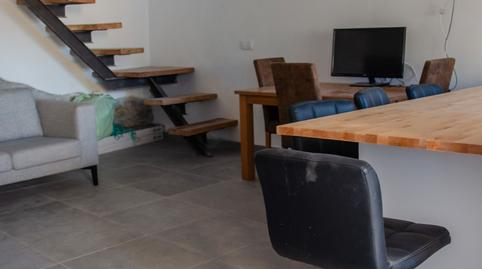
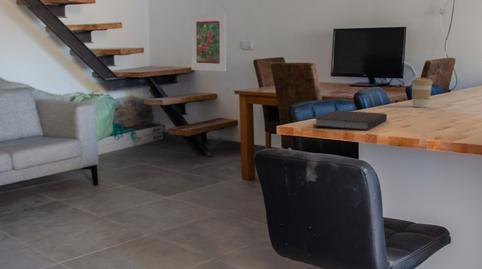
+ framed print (208, 42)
+ notebook (350, 119)
+ coffee cup (421, 92)
